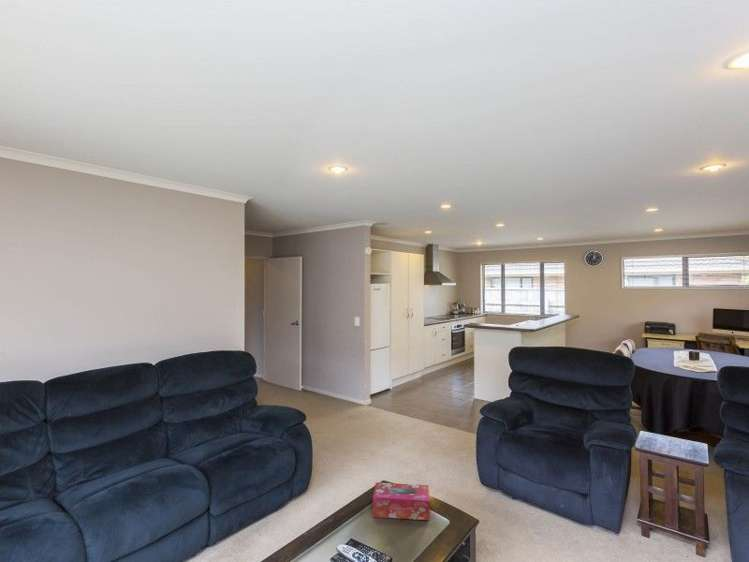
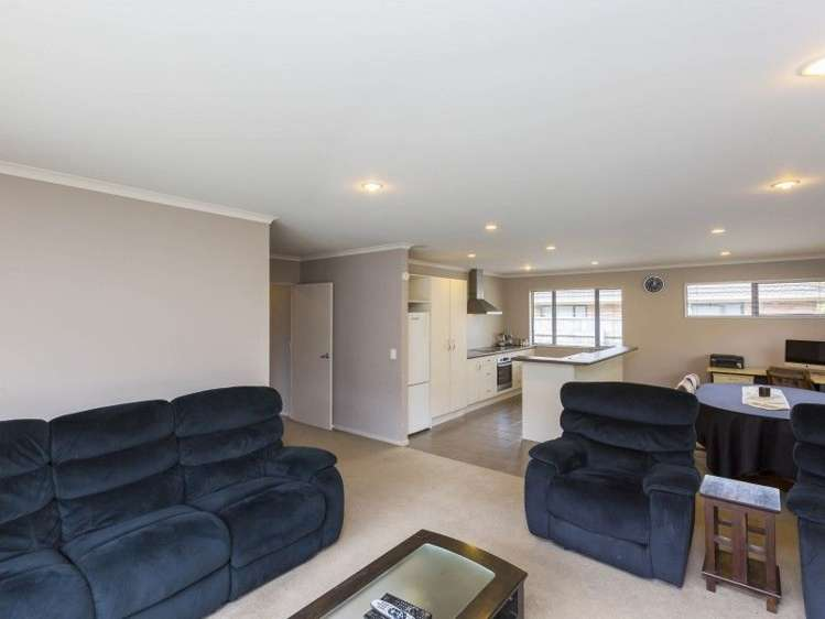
- tissue box (401, 500)
